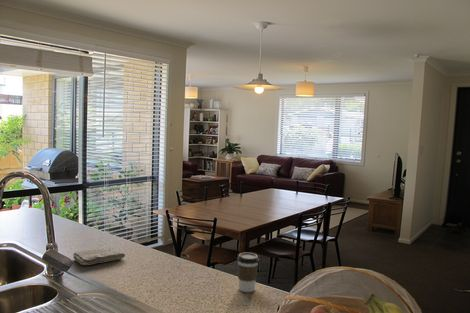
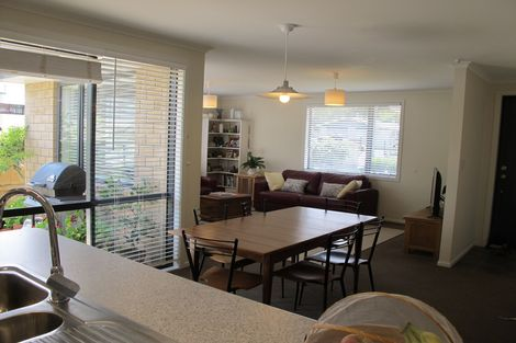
- coffee cup (247, 272)
- washcloth (98, 255)
